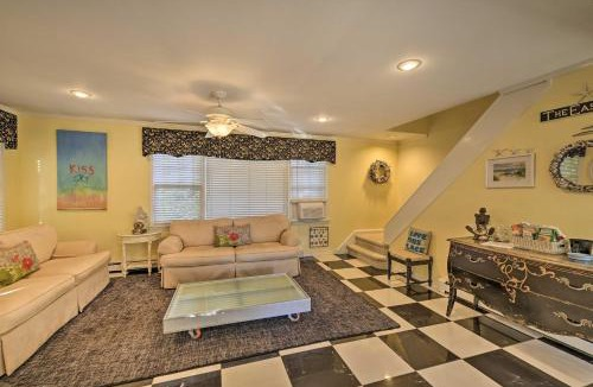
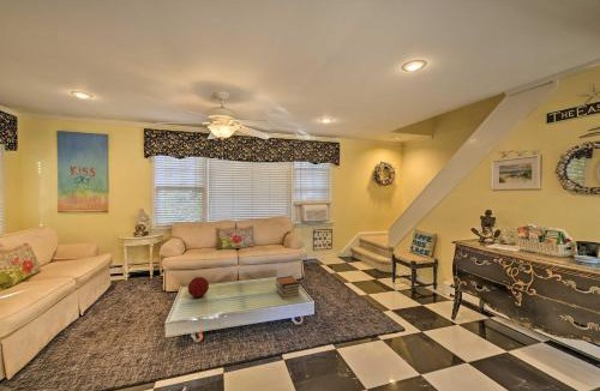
+ book stack (287, 287)
+ decorative orb (198, 287)
